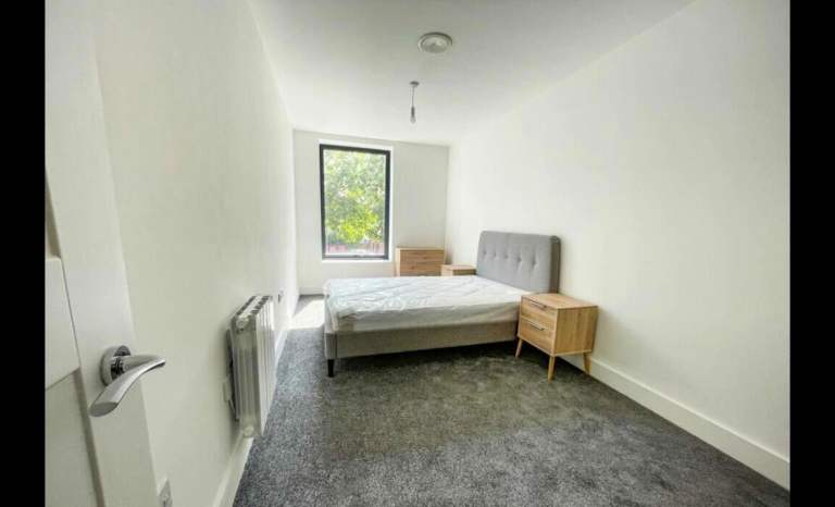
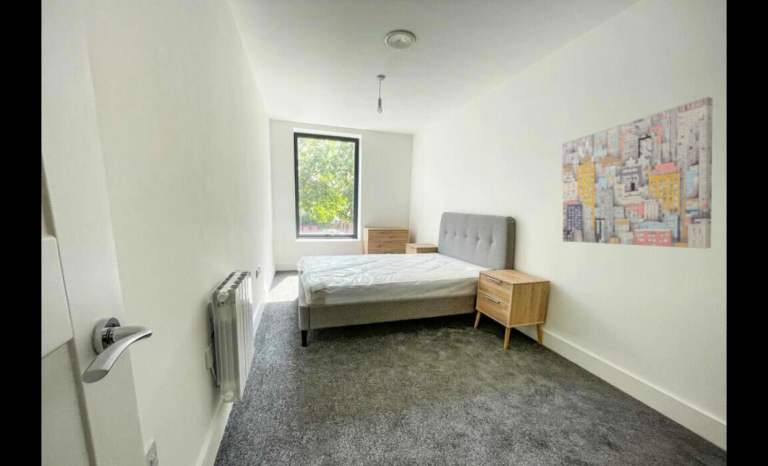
+ wall art (621, 185)
